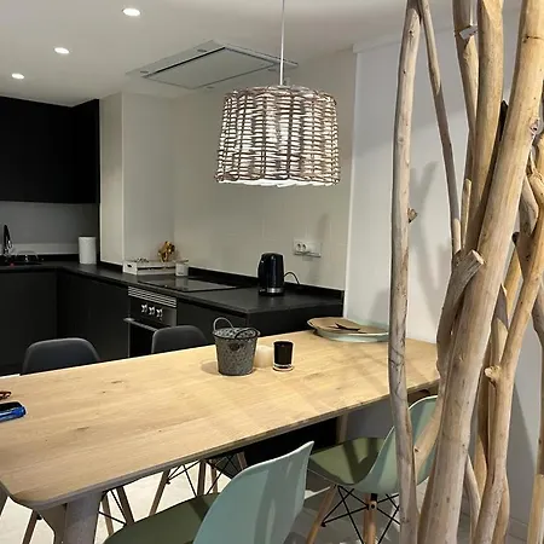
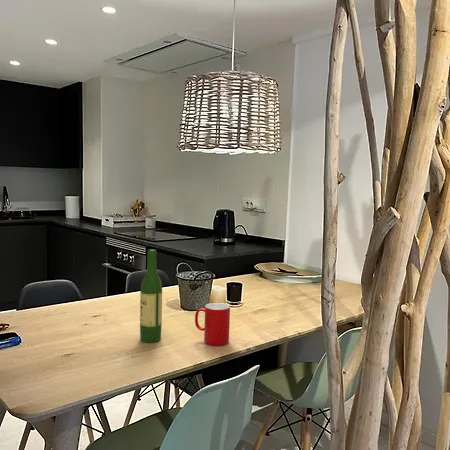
+ cup (213, 322)
+ wine bottle (151, 295)
